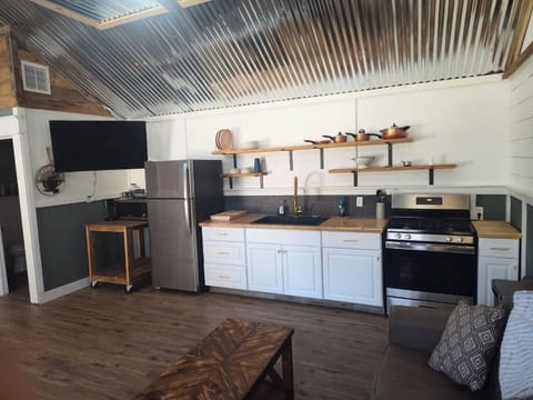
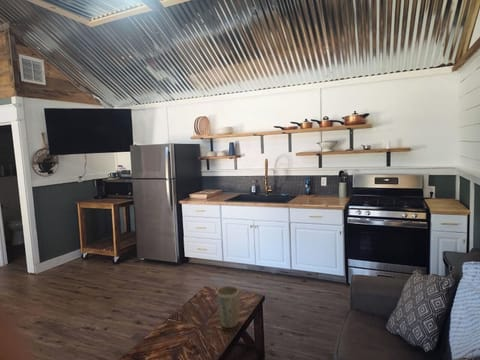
+ plant pot (228, 307)
